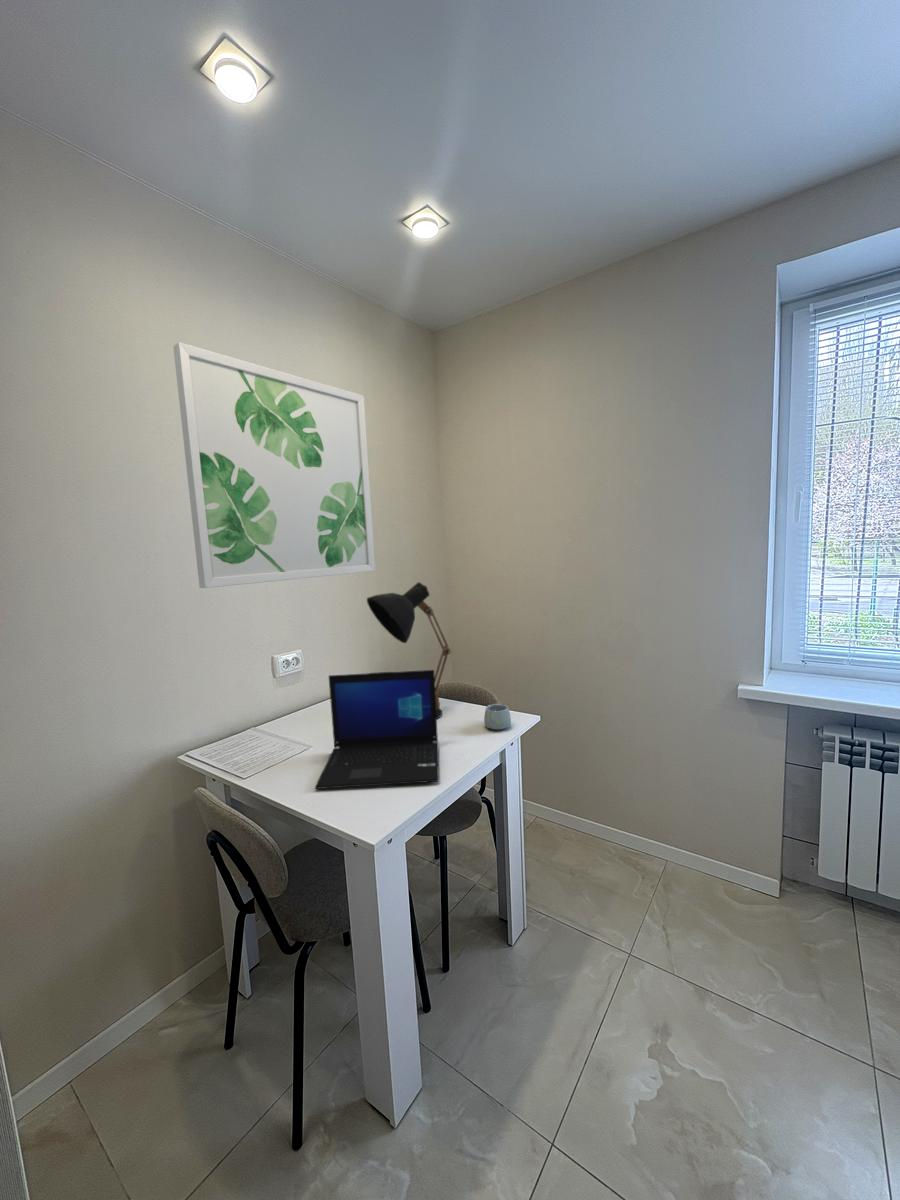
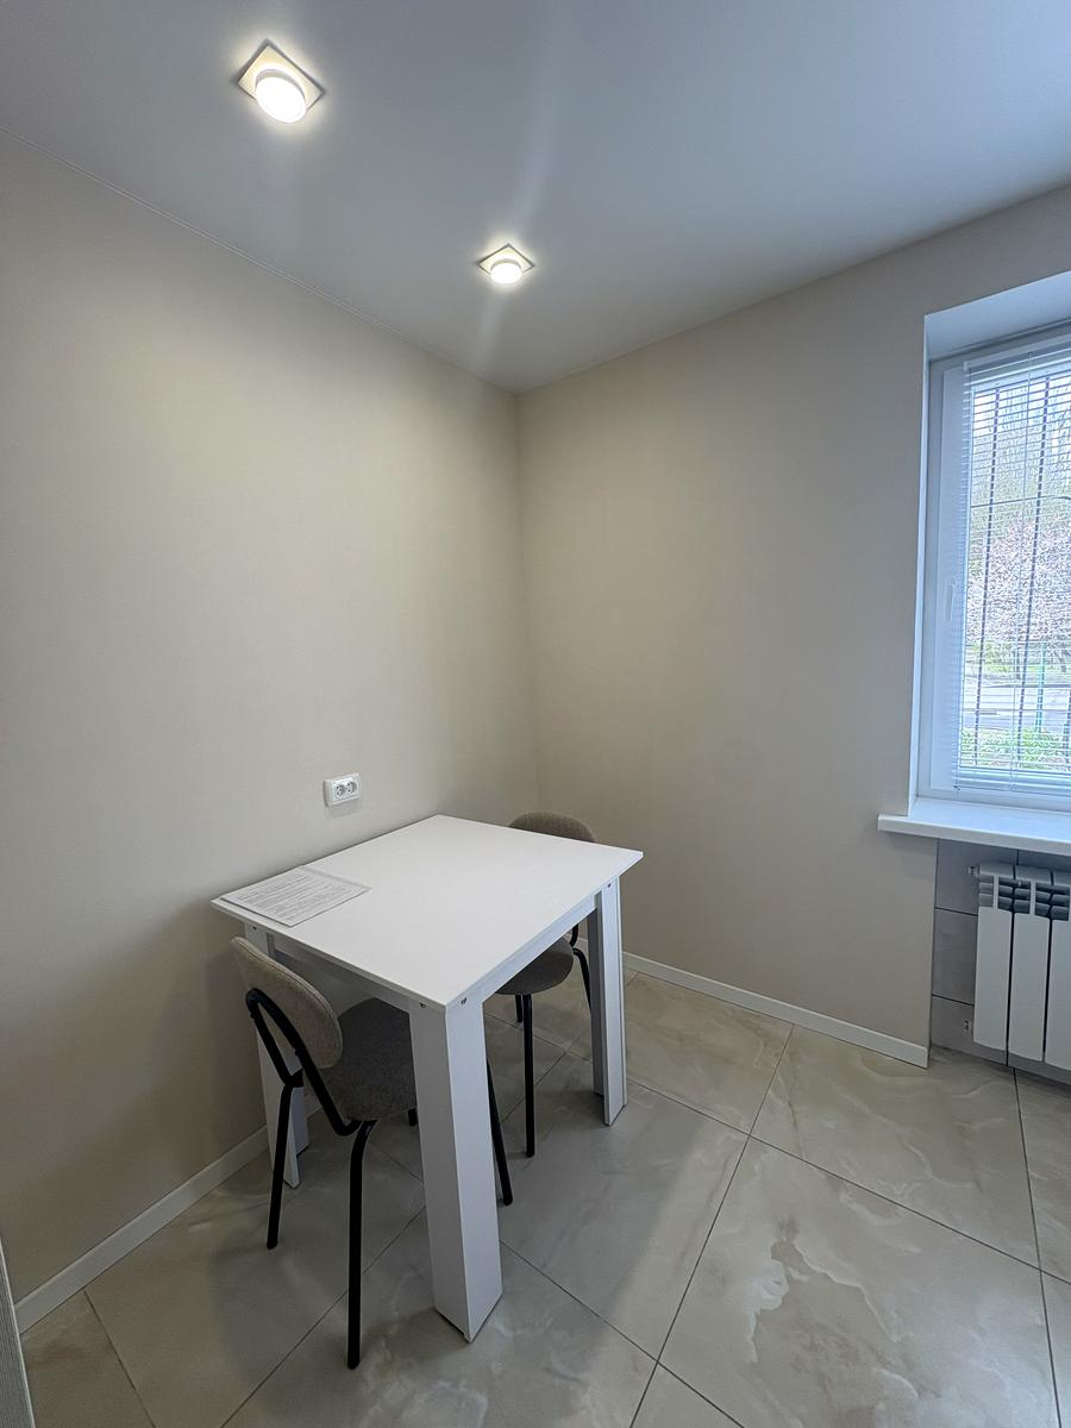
- mug (497, 715)
- desk lamp (406, 642)
- laptop (379, 724)
- wall art (292, 478)
